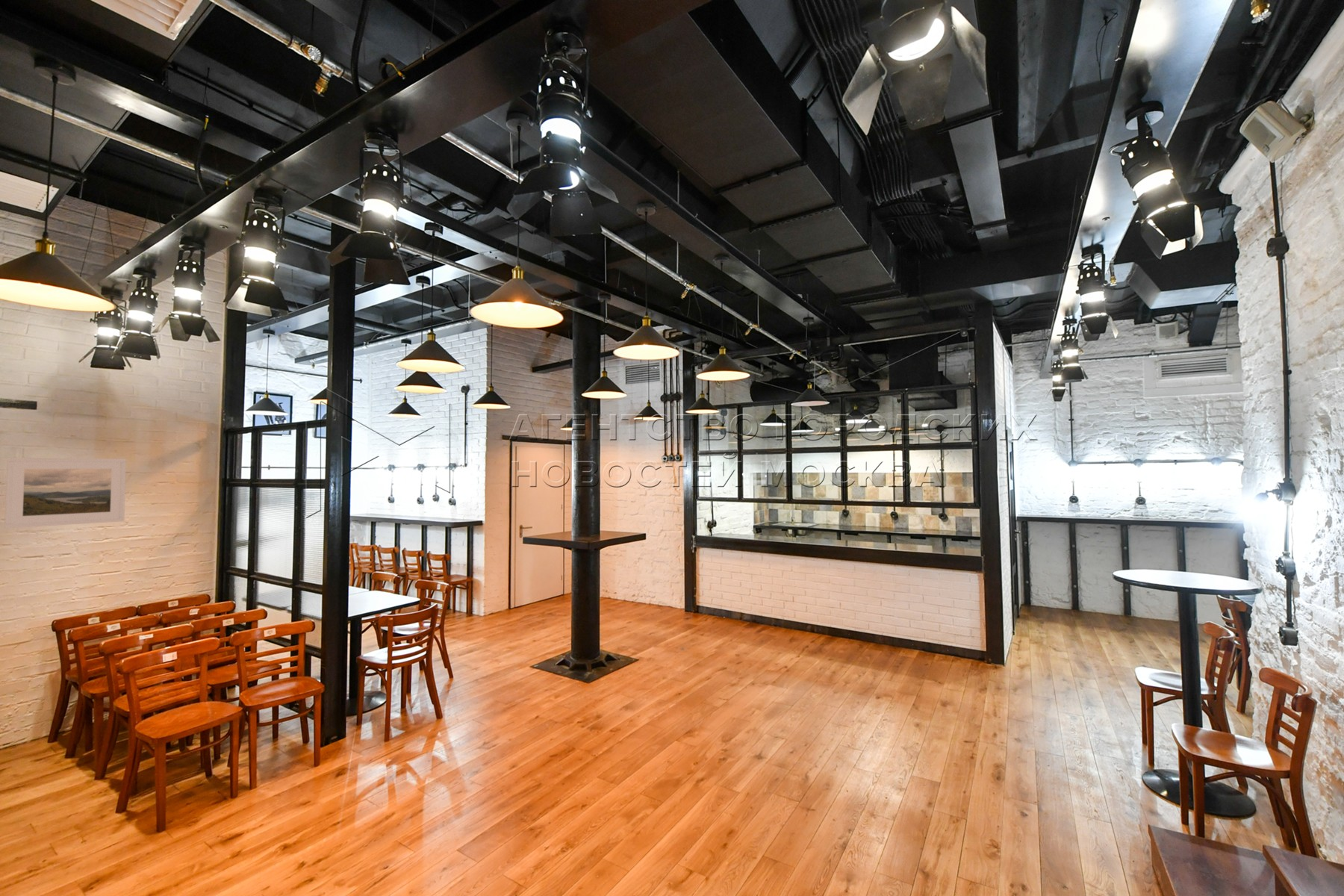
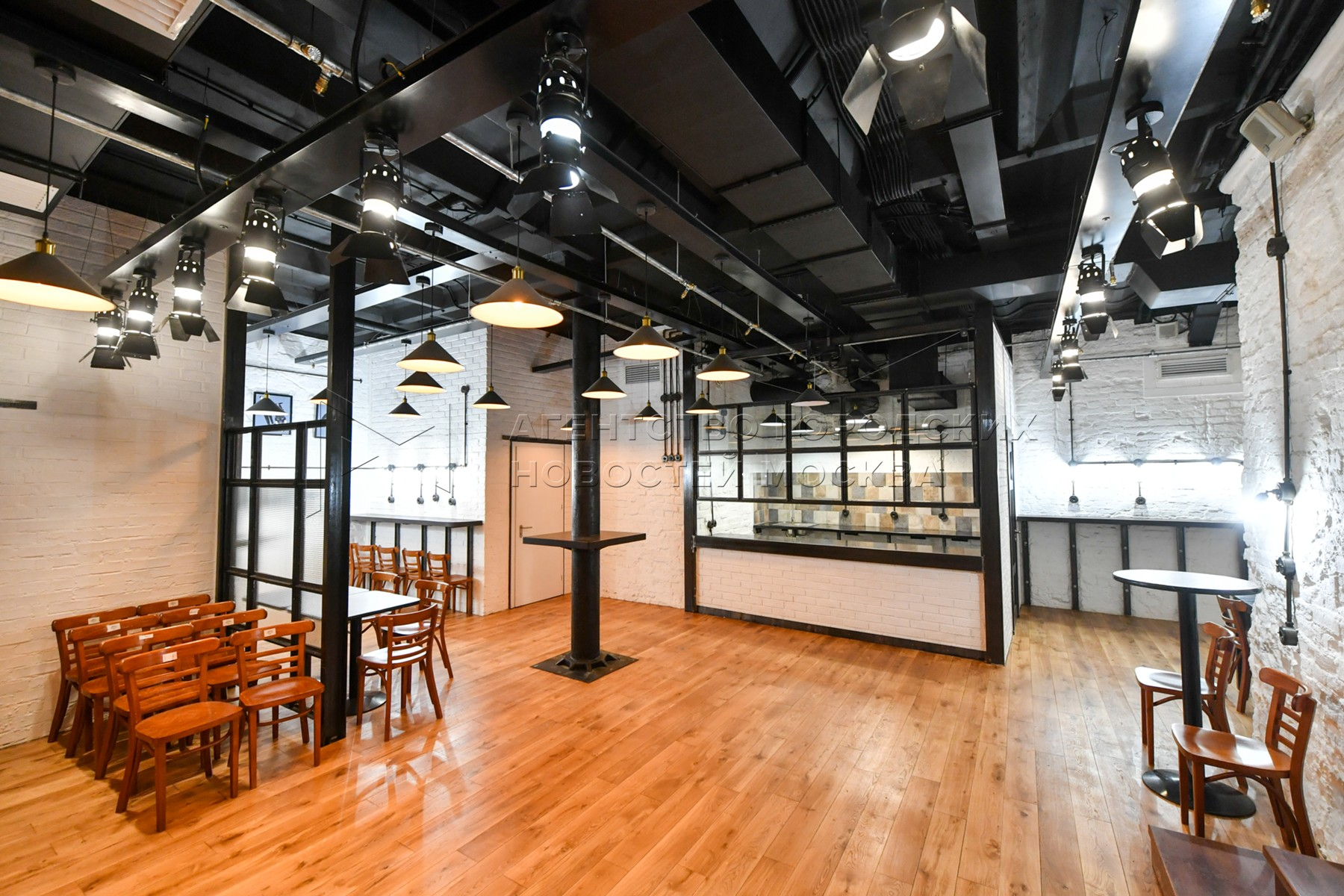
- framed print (69, 491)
